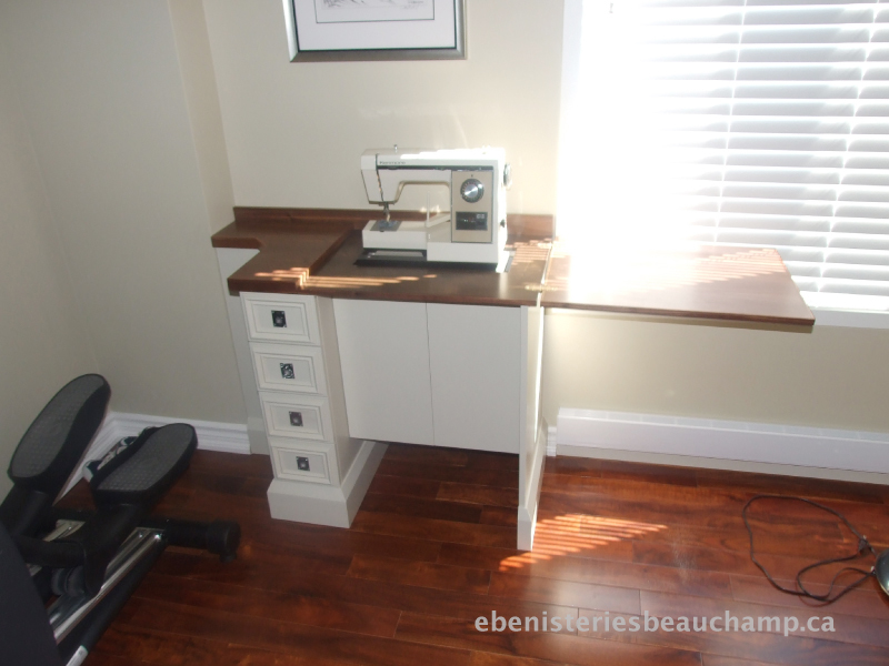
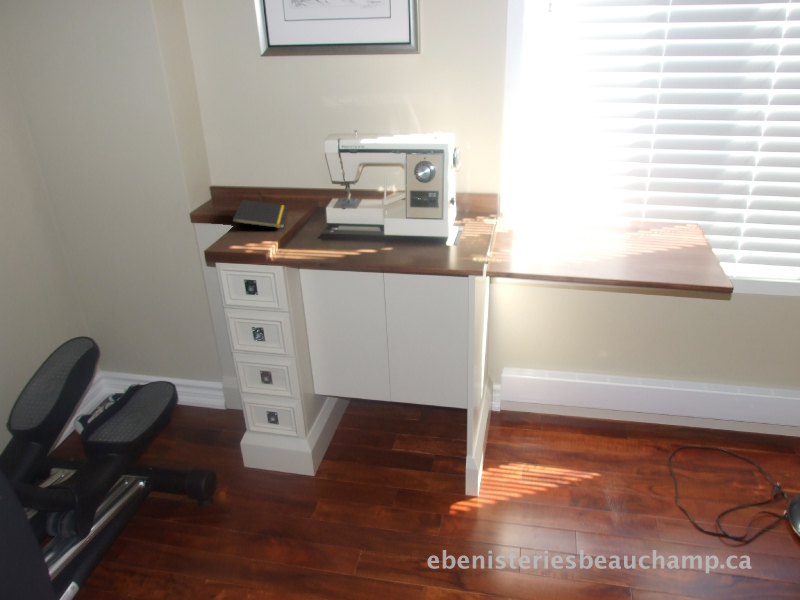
+ notepad (261, 213)
